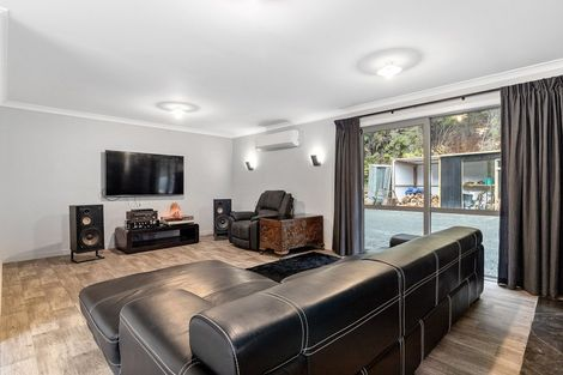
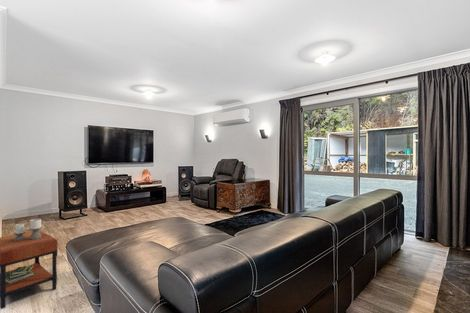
+ side table (22, 254)
